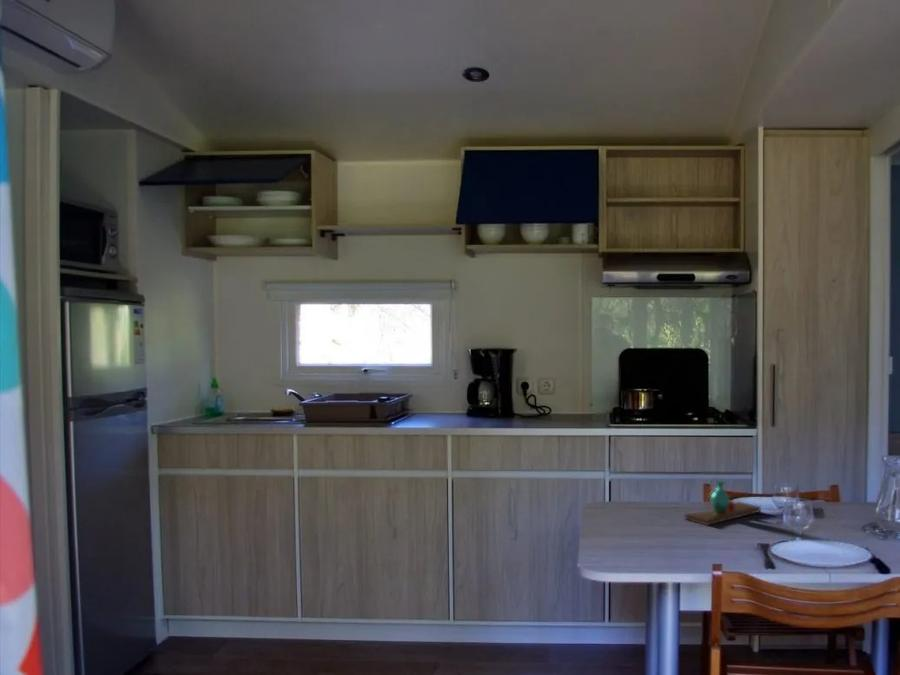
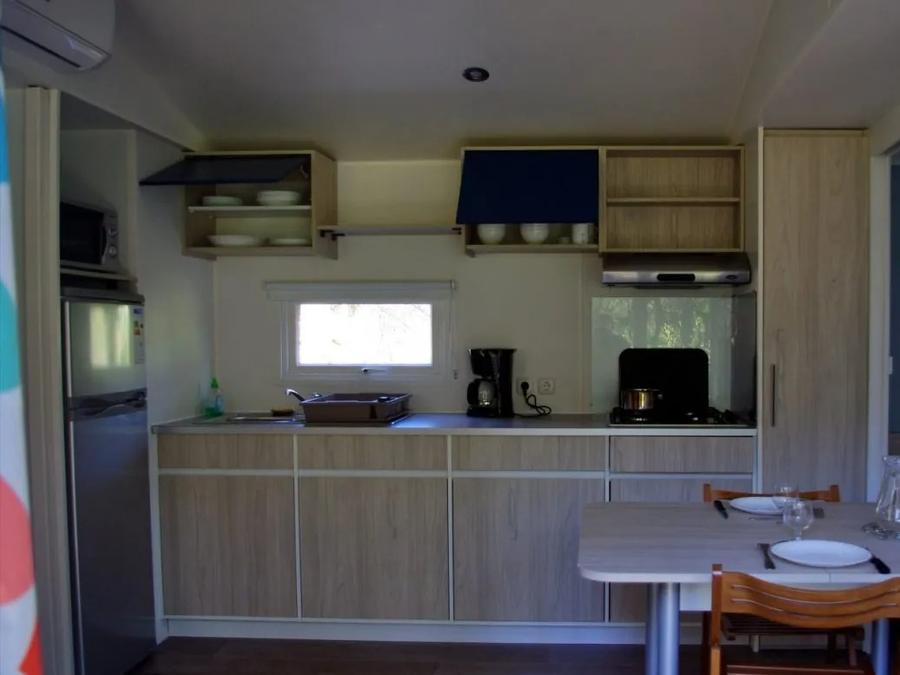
- vase (723, 498)
